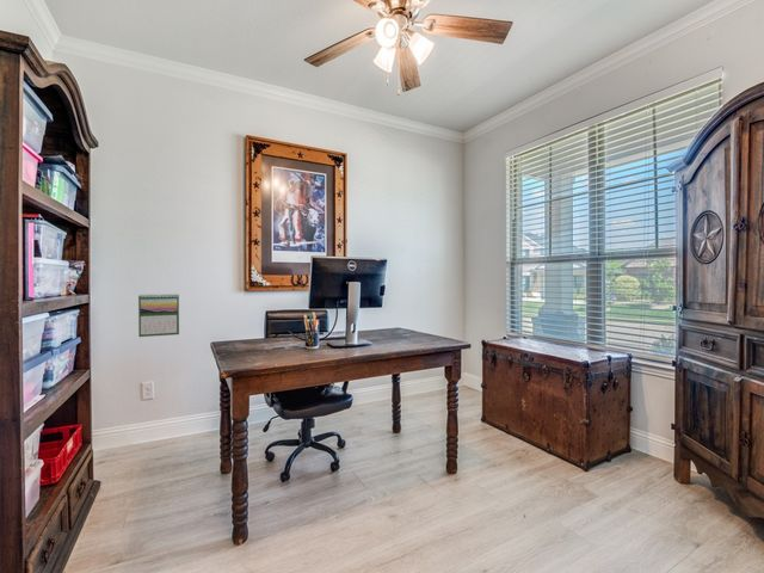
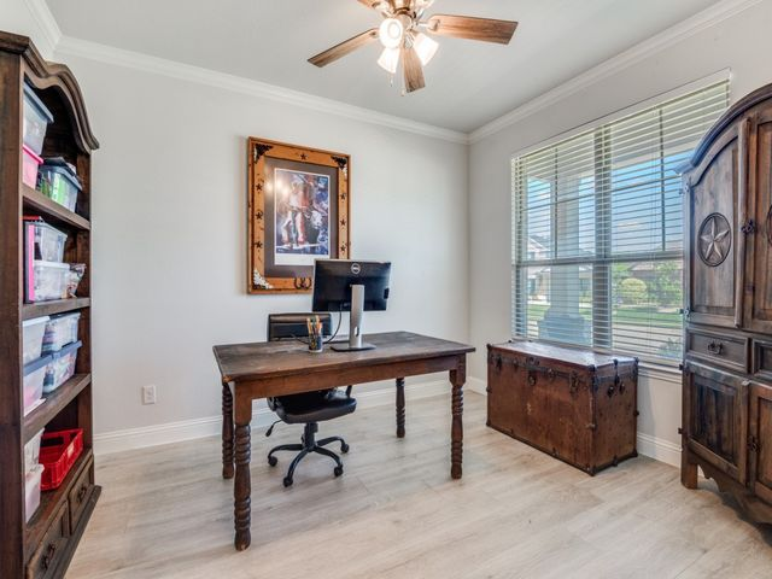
- calendar (159, 314)
